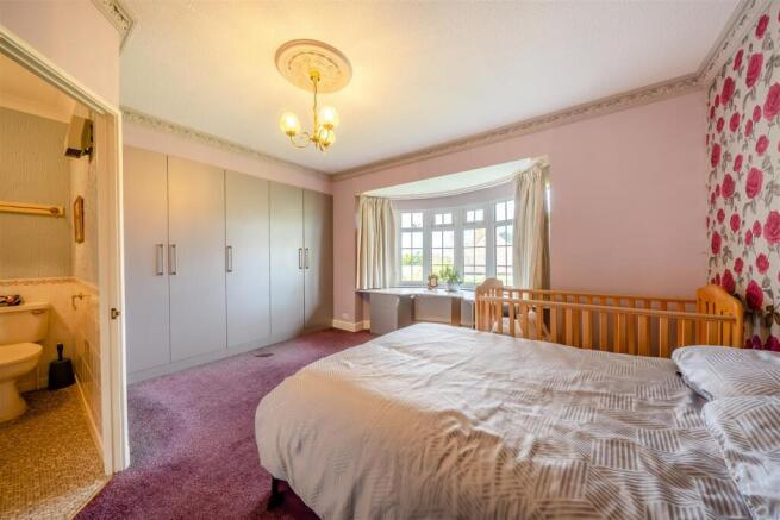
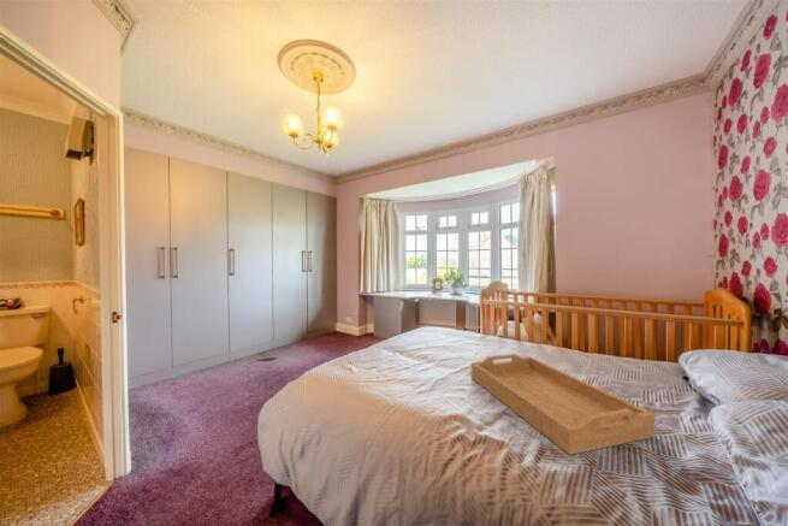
+ serving tray (544, 389)
